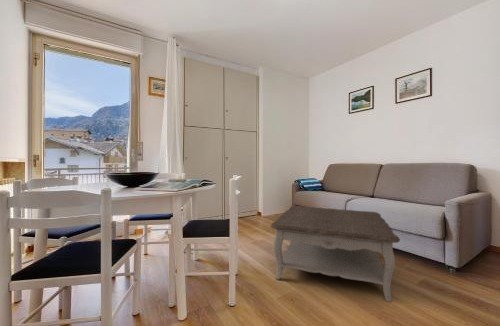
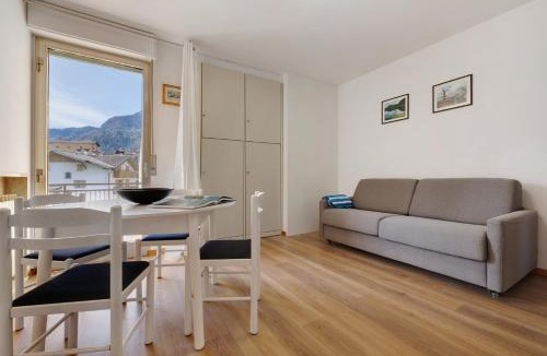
- coffee table (330, 241)
